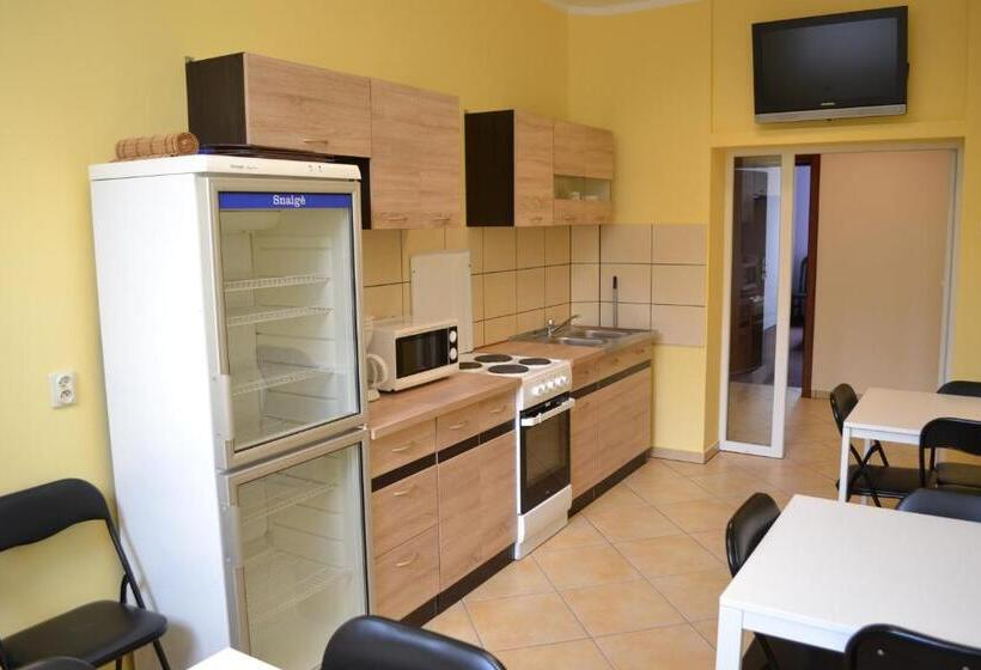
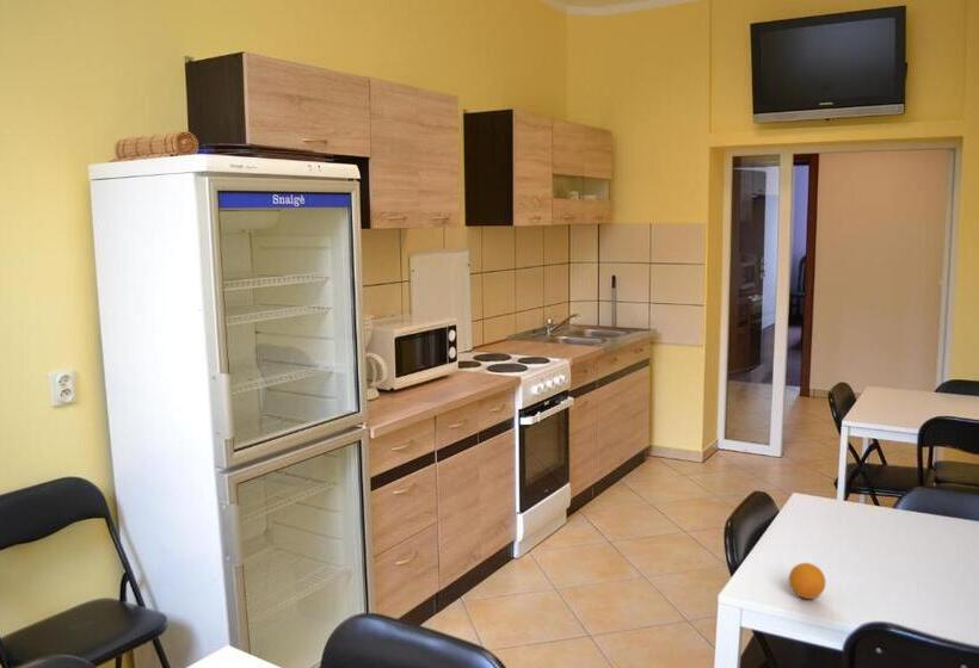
+ fruit (806, 580)
